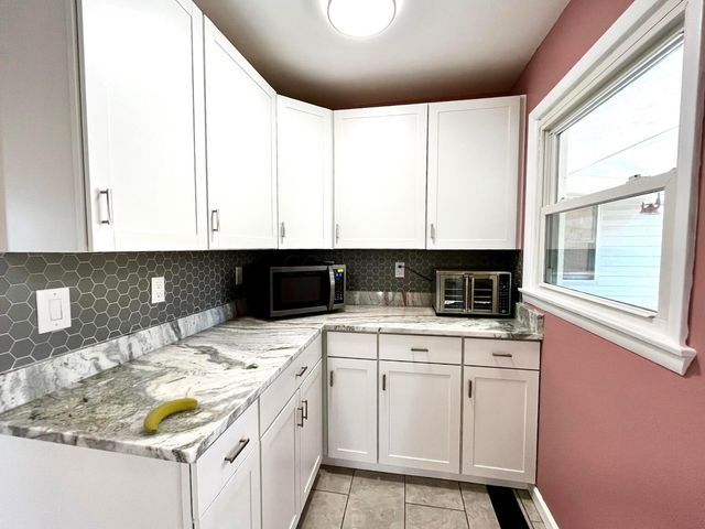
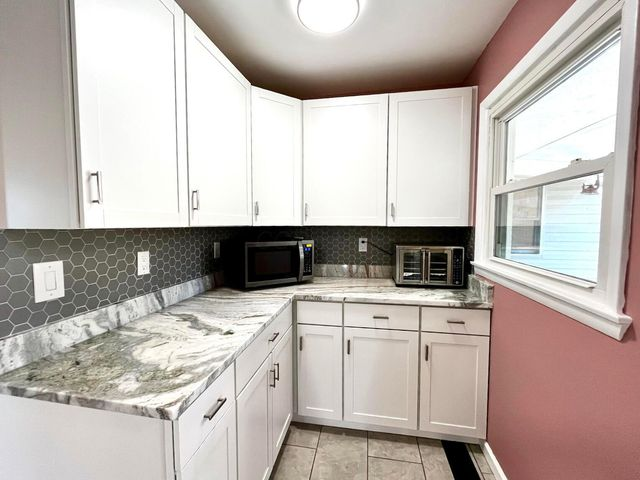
- banana (169, 412)
